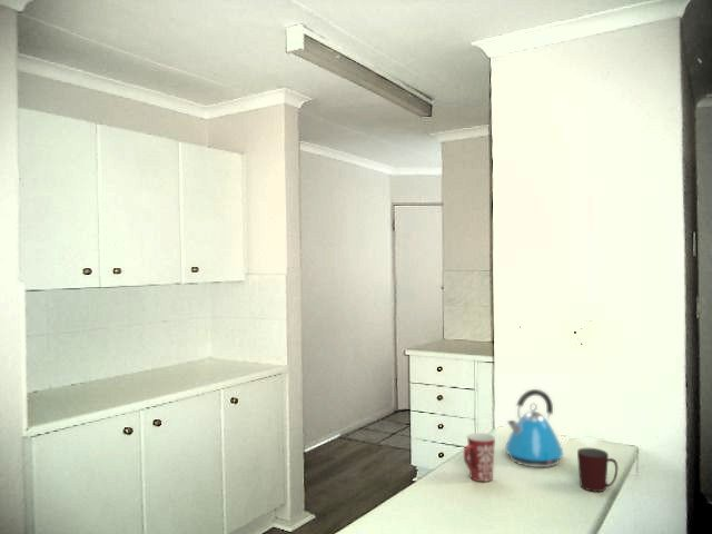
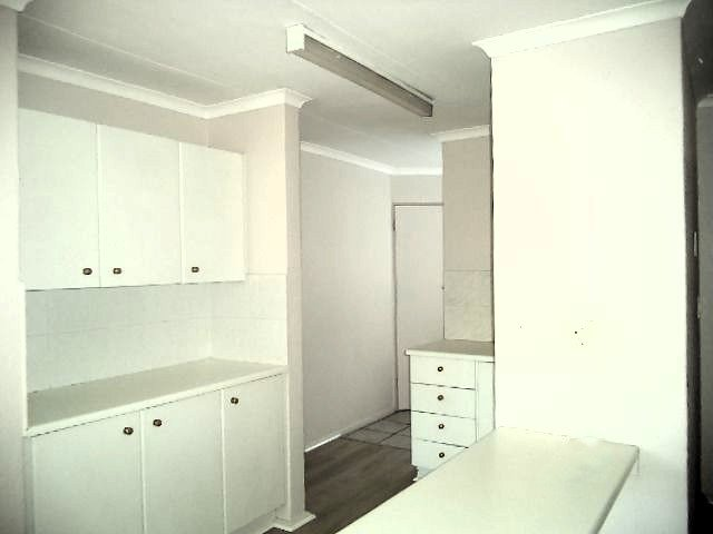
- mug (597, 471)
- mug (477, 457)
- kettle (535, 424)
